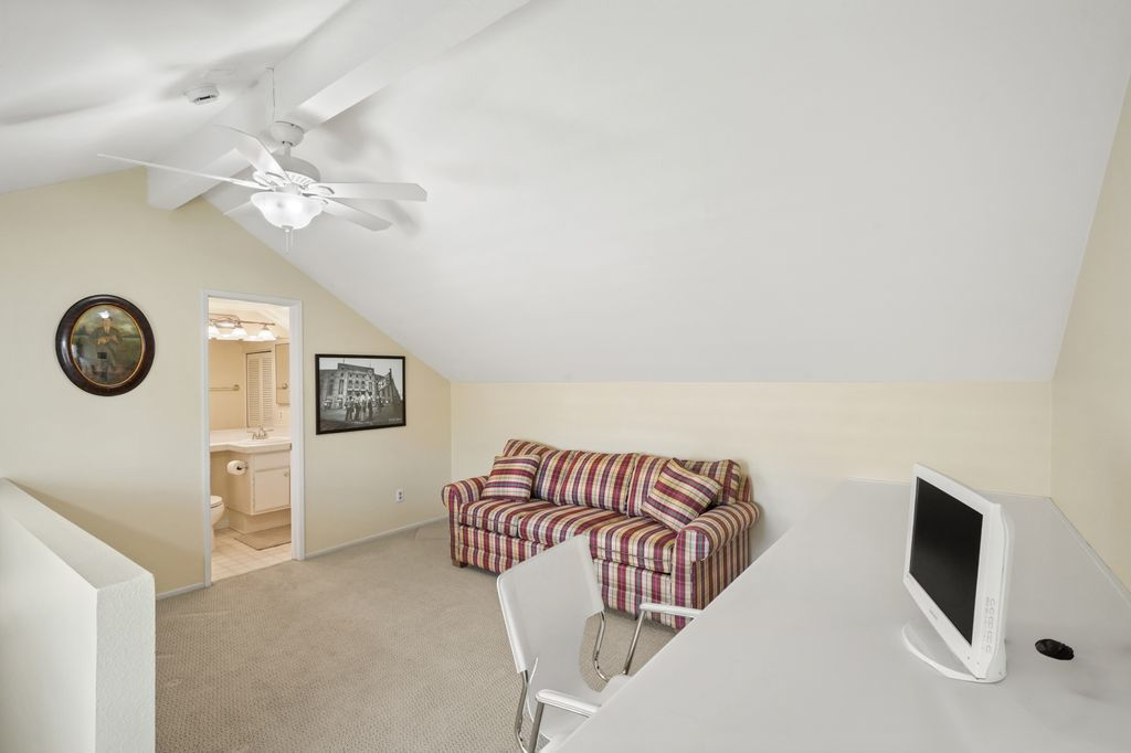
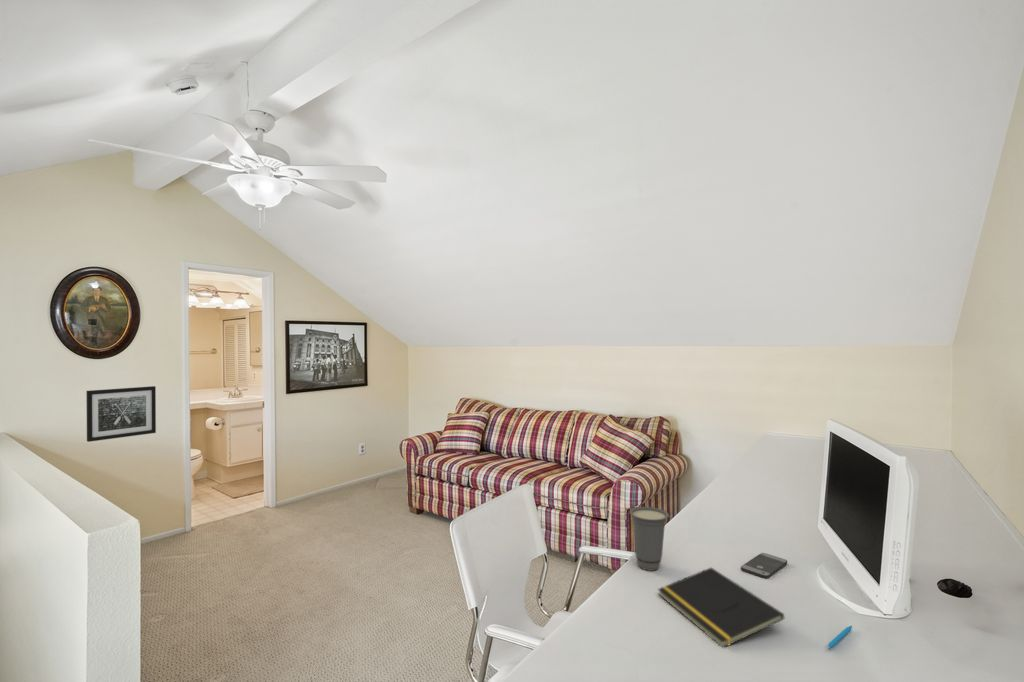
+ cup (648, 539)
+ smartphone (764, 565)
+ wall art (122, 412)
+ notepad (716, 603)
+ pen (840, 636)
